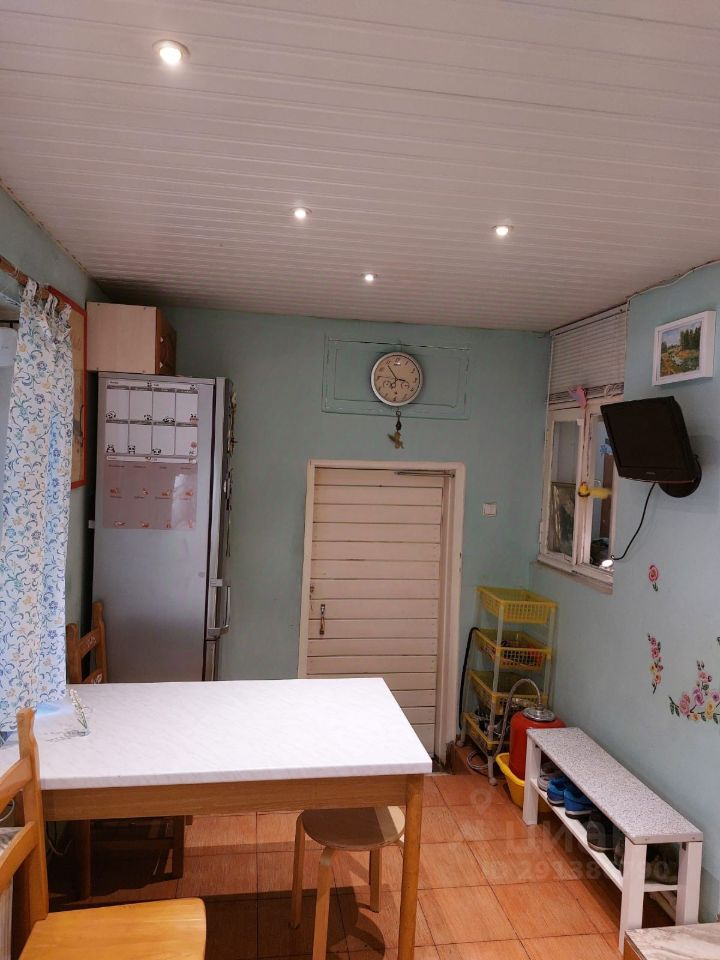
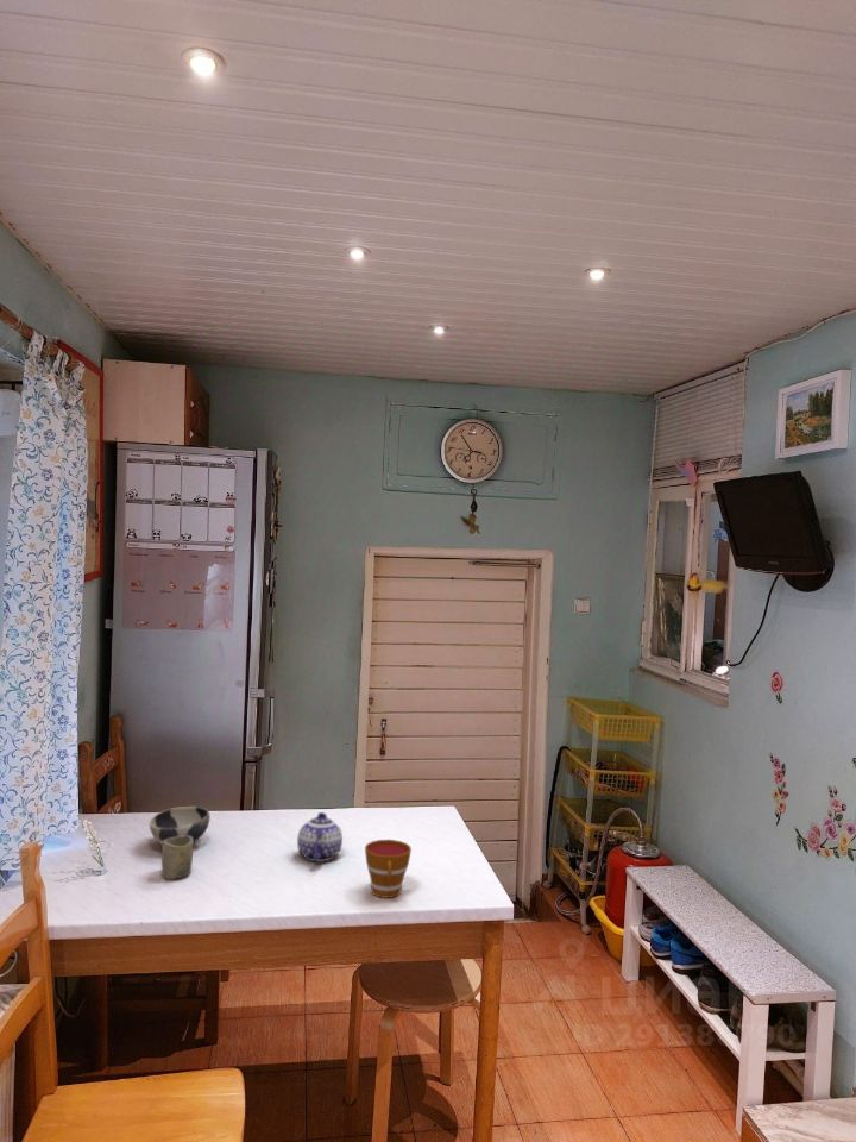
+ teapot (320, 834)
+ cup (177, 857)
+ bowl (180, 829)
+ cup (388, 871)
